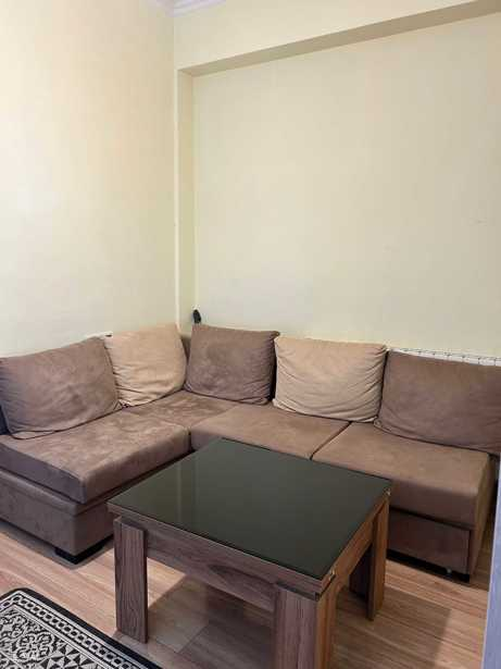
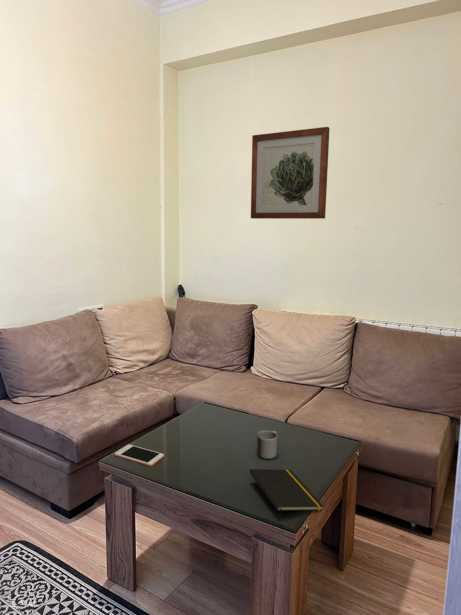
+ notepad (284, 488)
+ mug (269, 442)
+ wall art (287, 175)
+ cell phone (139, 454)
